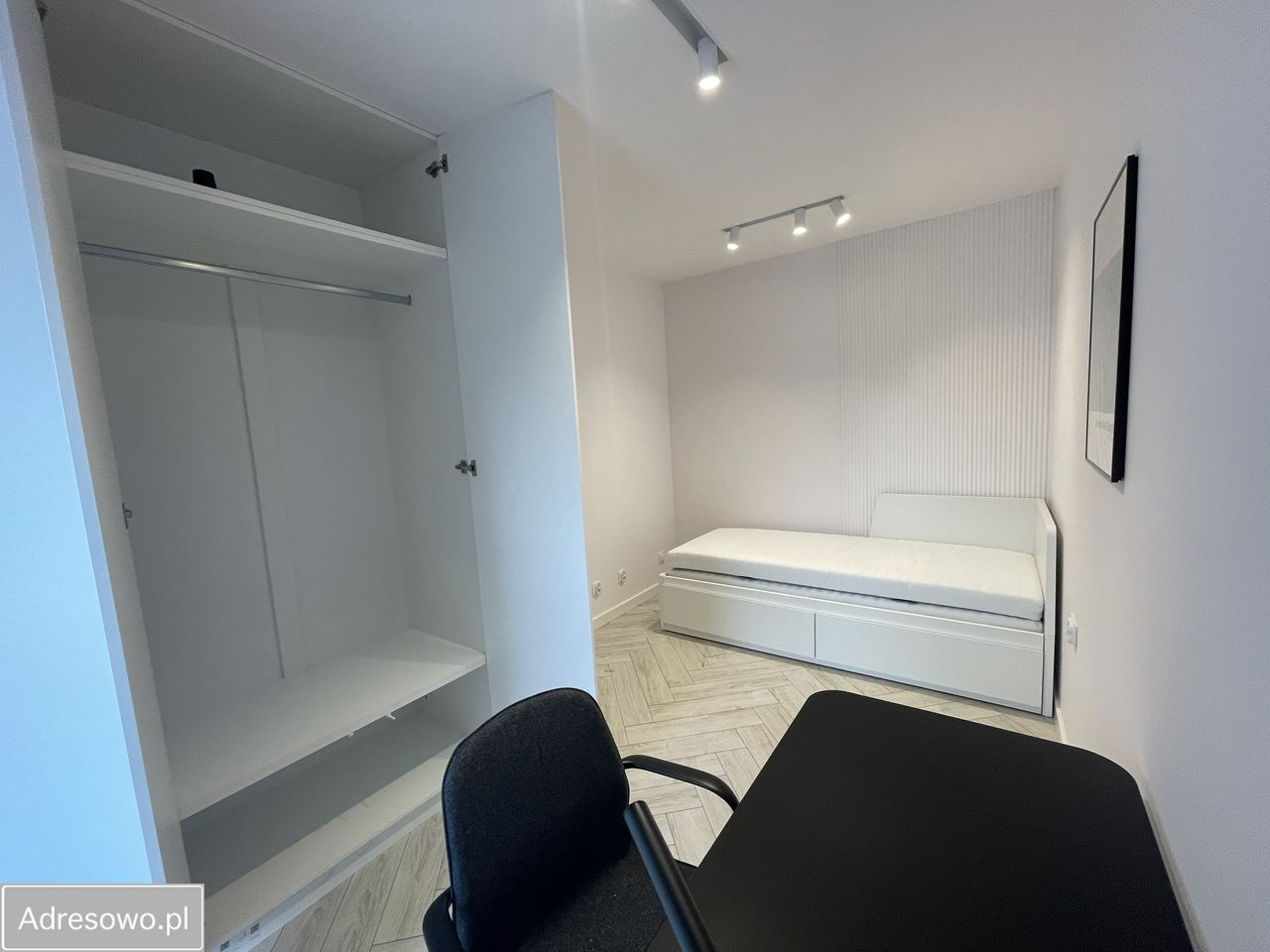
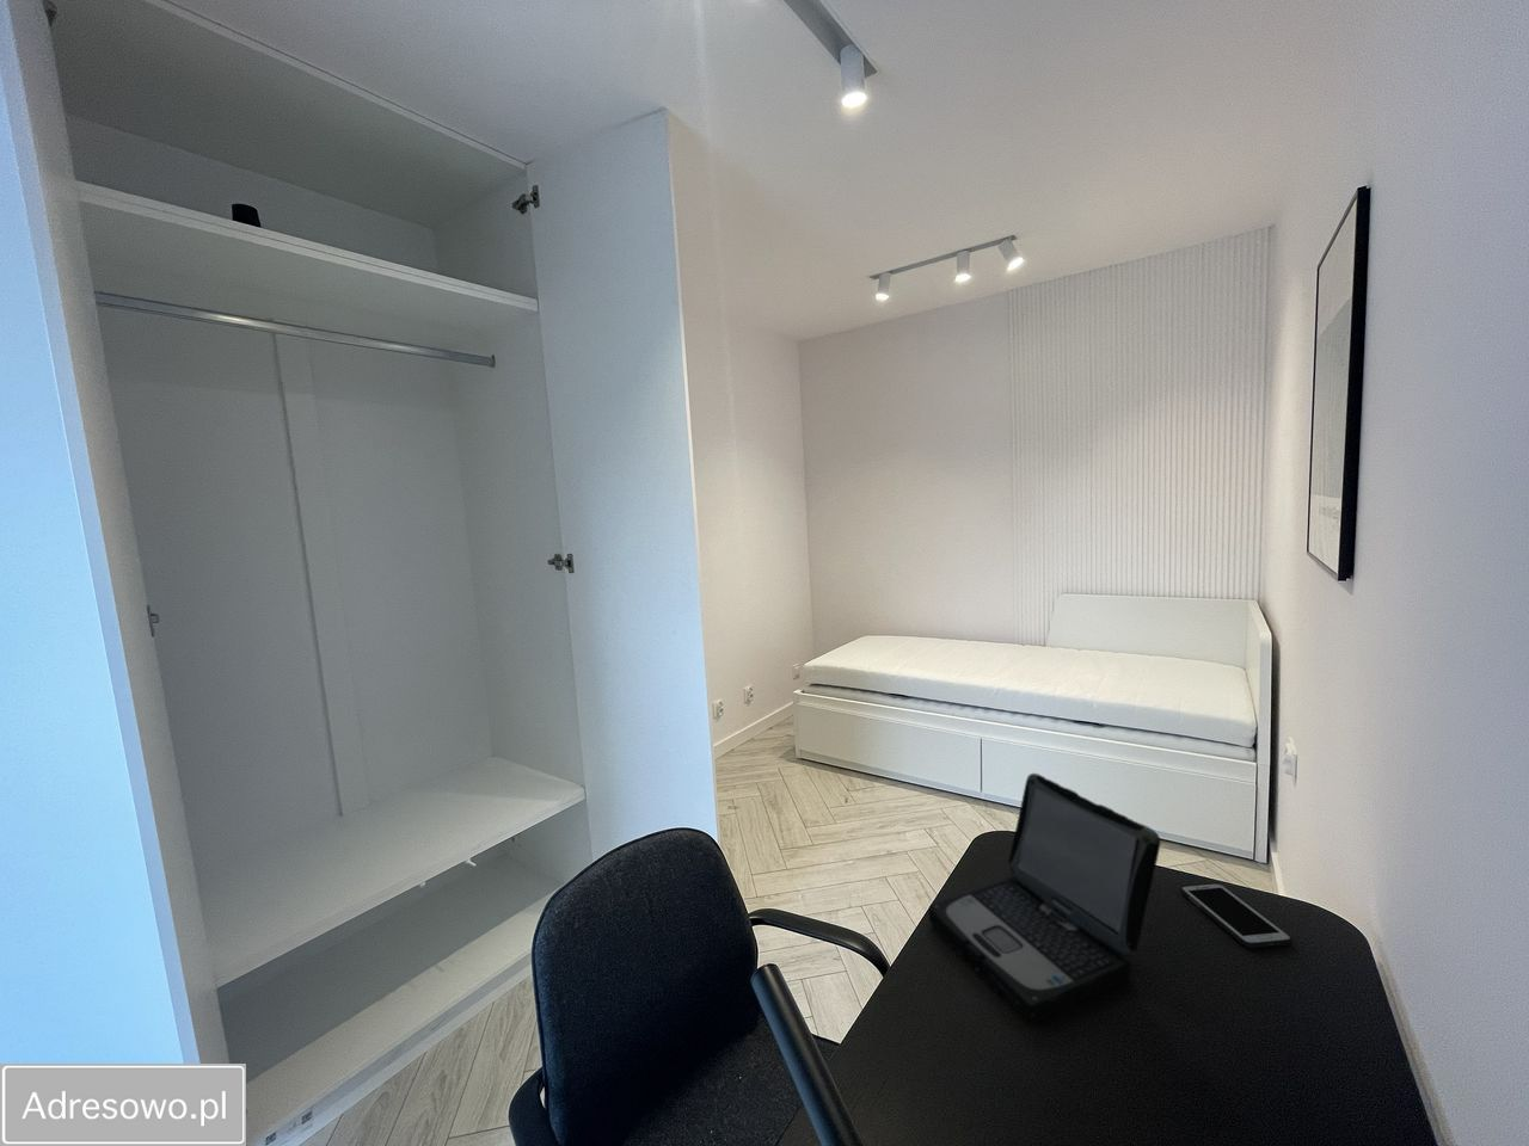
+ laptop (1034, 876)
+ cell phone (1232, 914)
